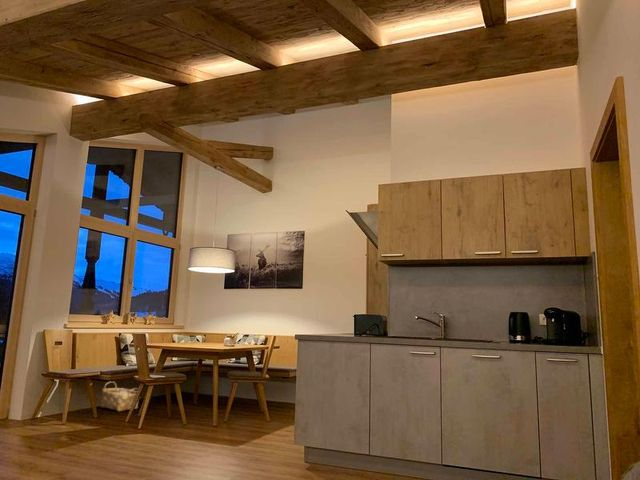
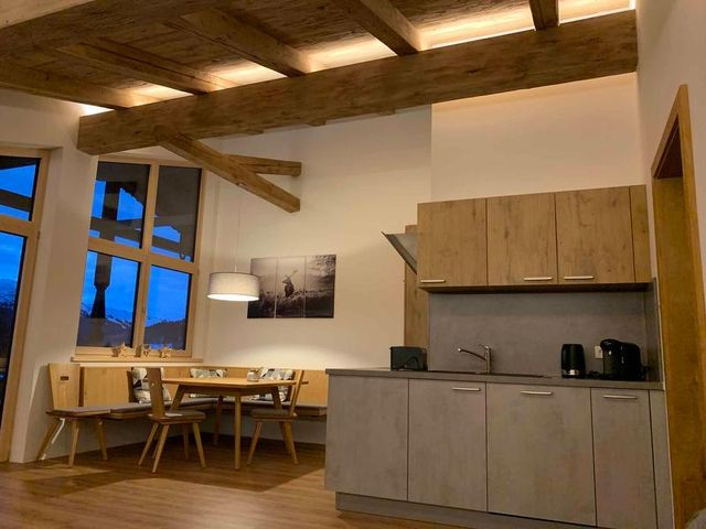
- woven basket (121, 395)
